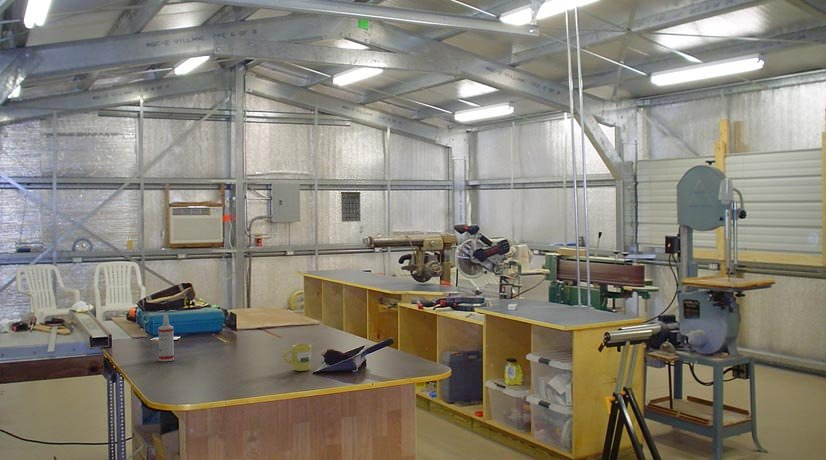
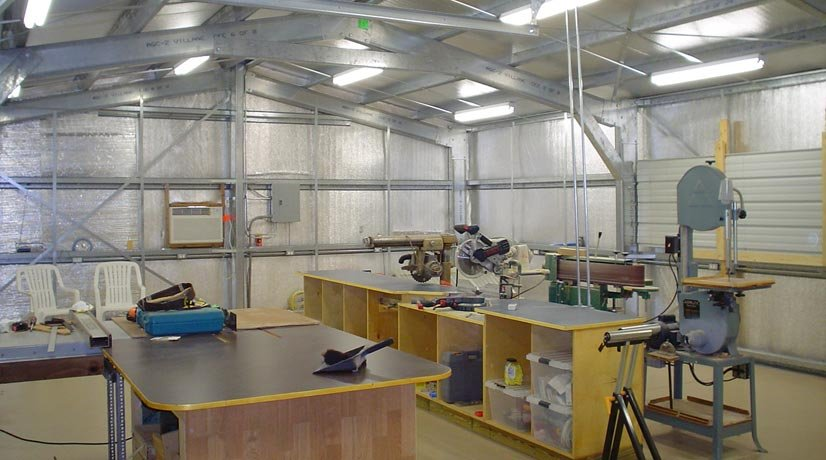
- mug (297, 357)
- calendar (350, 203)
- spray bottle (166, 337)
